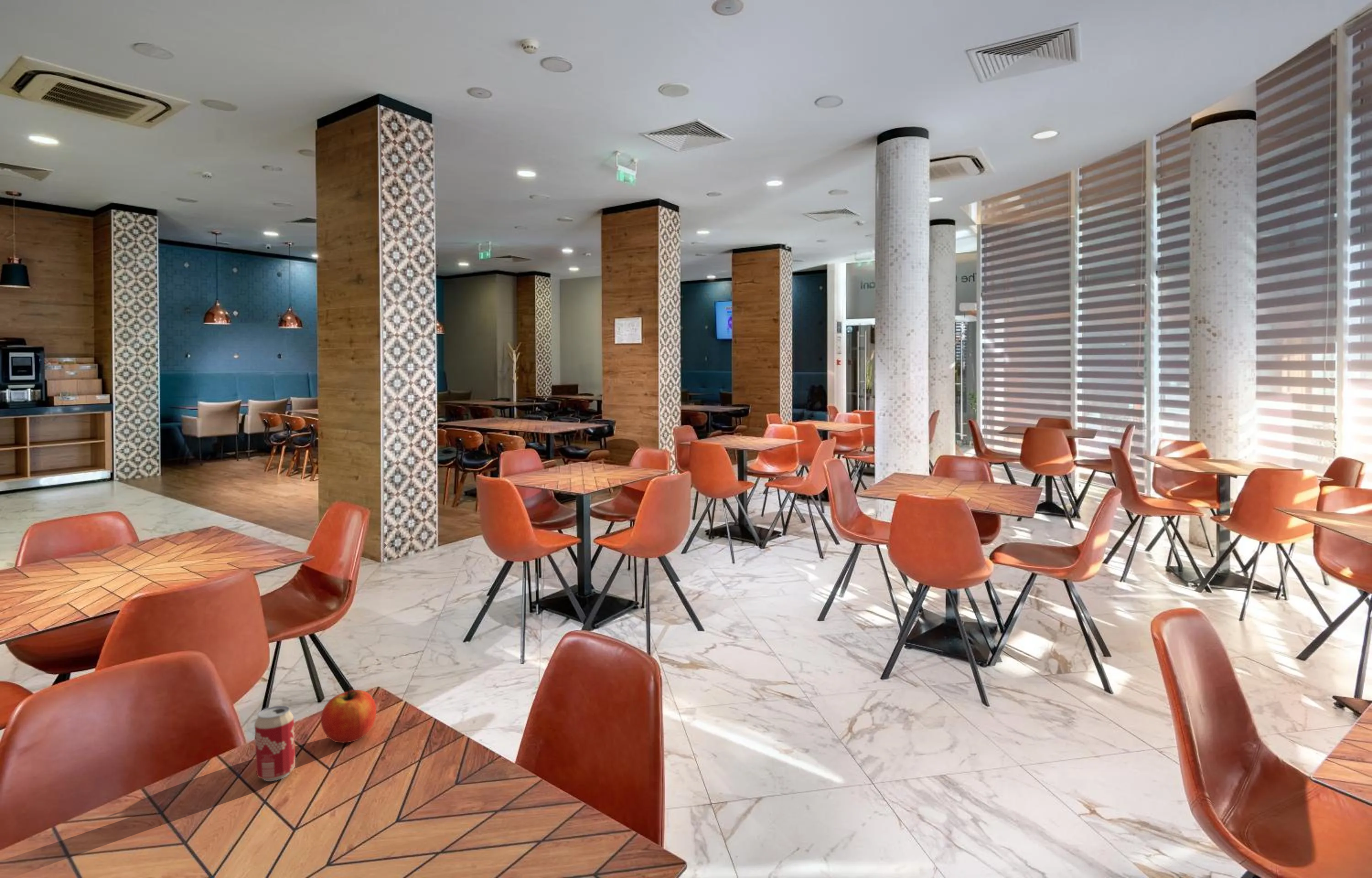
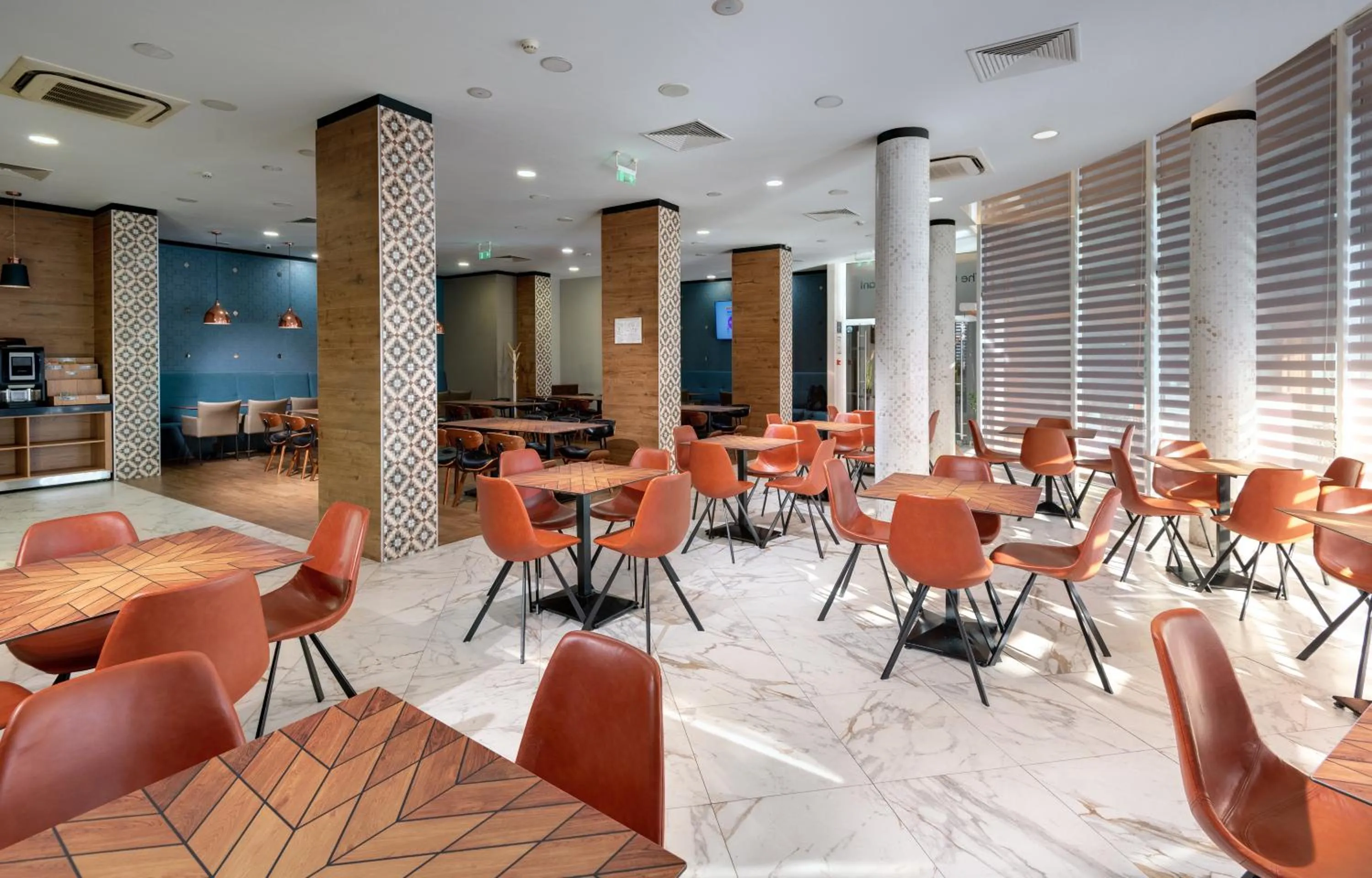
- apple (349, 713)
- beverage can (275, 743)
